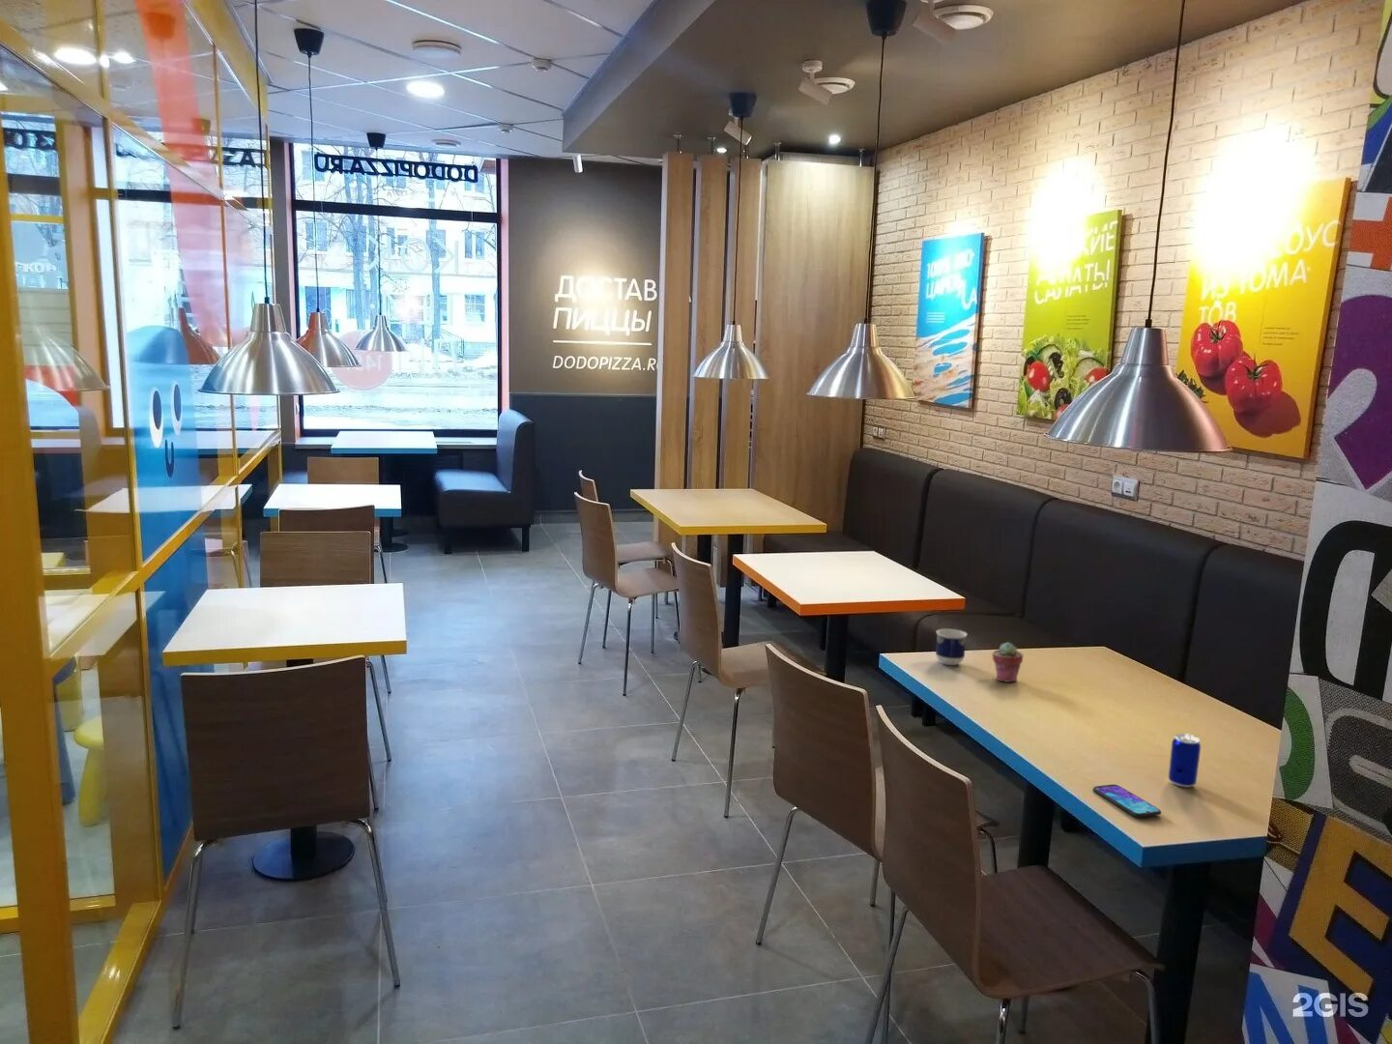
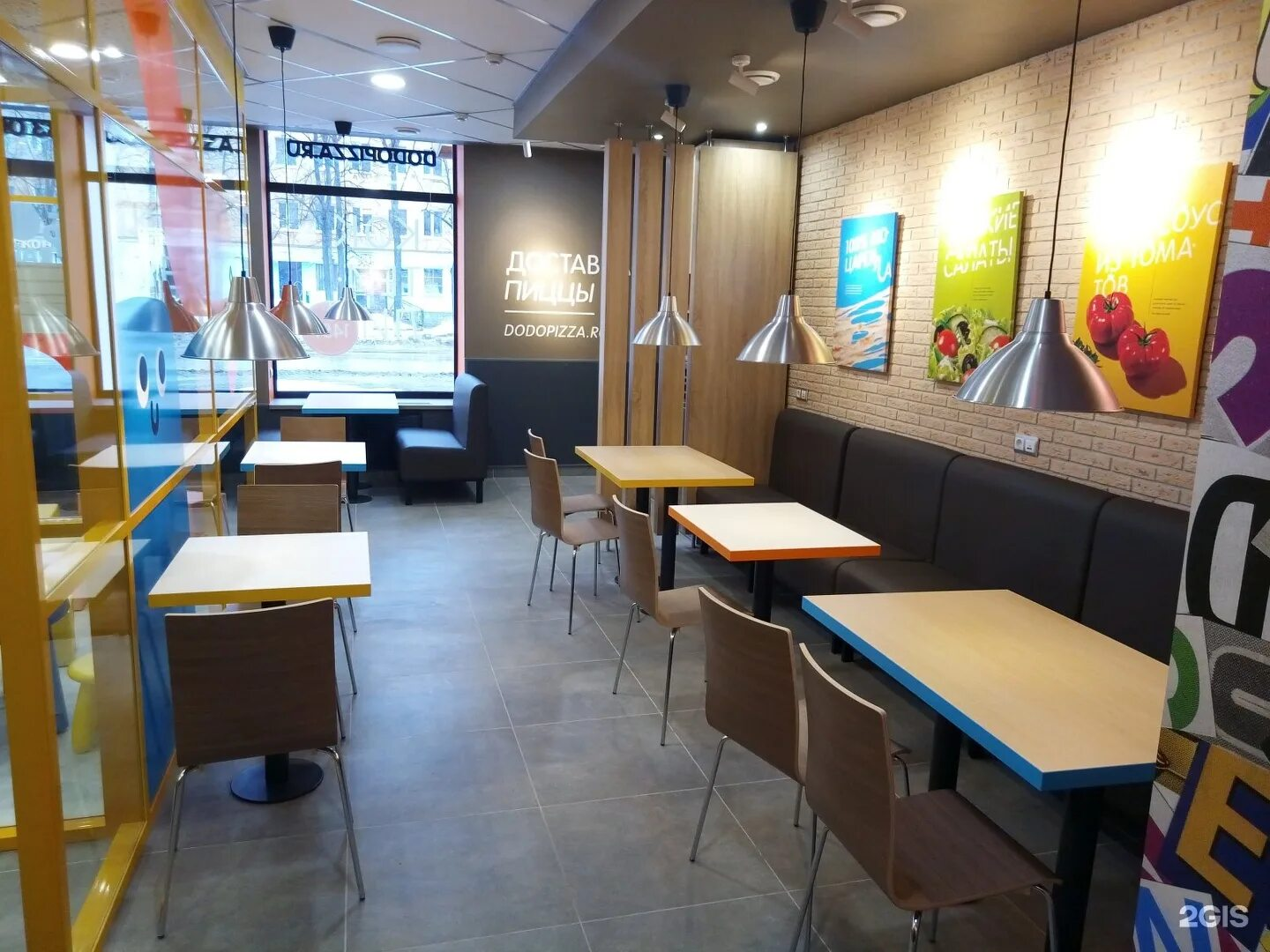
- smartphone (1126, 801)
- cup (950, 648)
- potted succulent (1007, 660)
- beer can (1184, 759)
